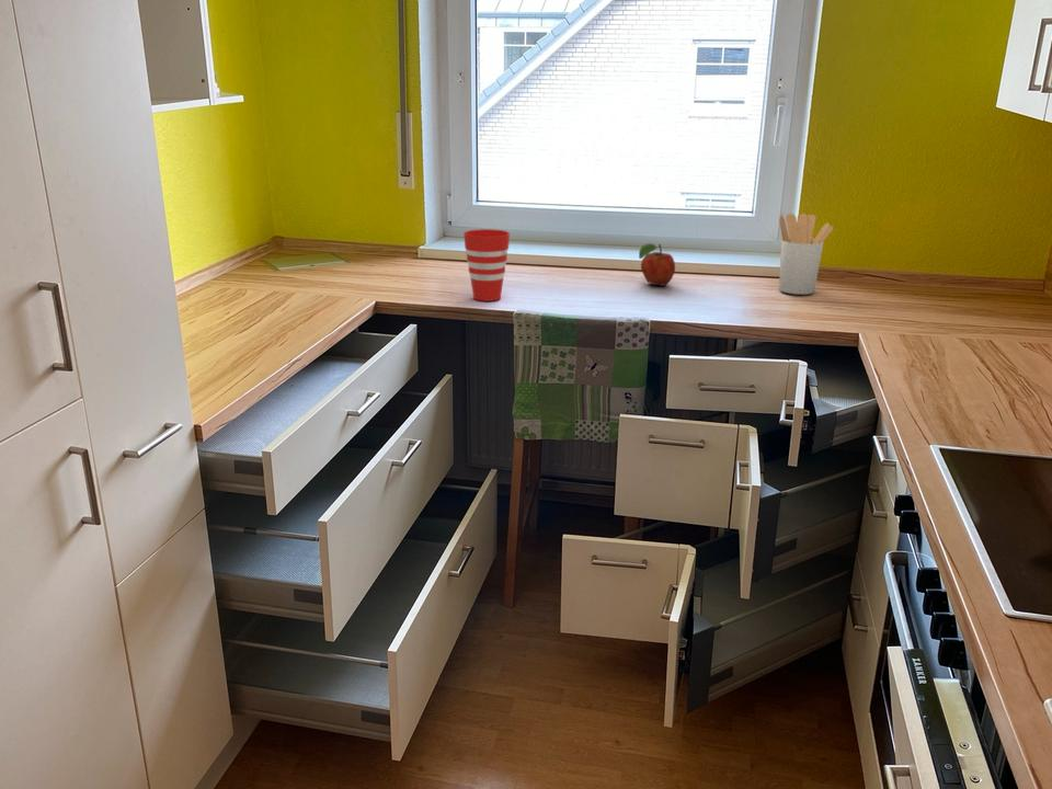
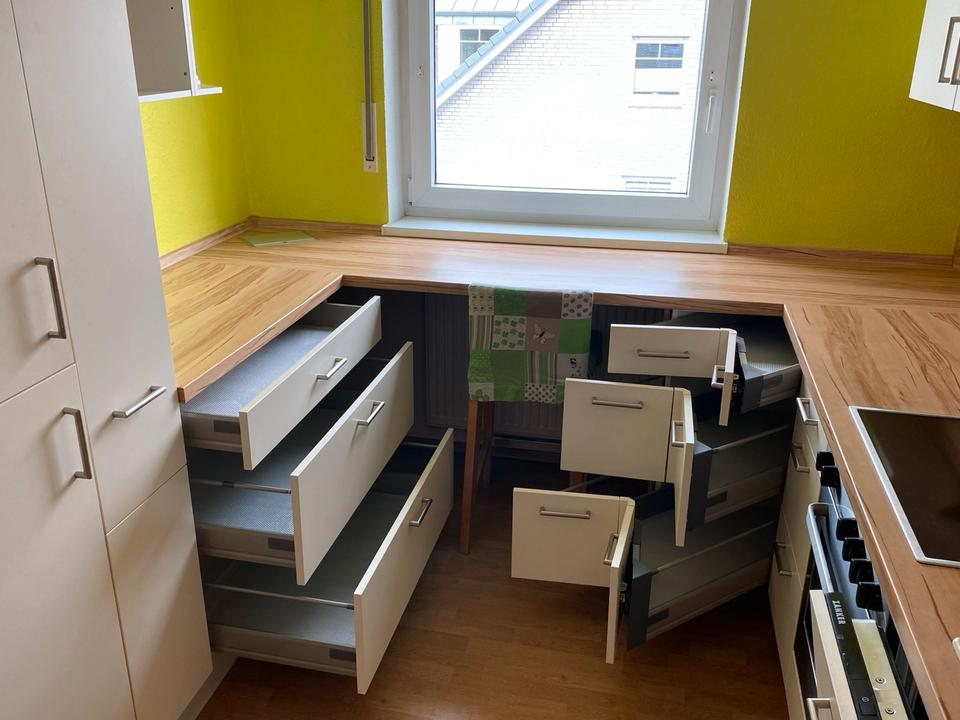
- utensil holder (799, 251)
- cup (487, 265)
- fruit (655, 264)
